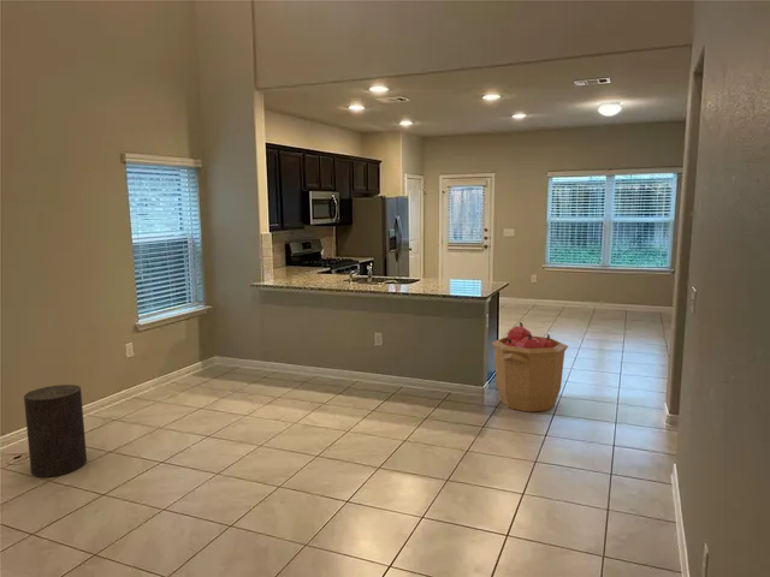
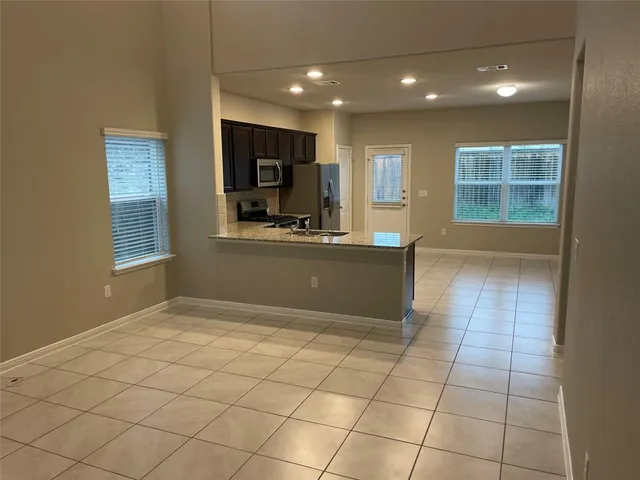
- trash can (528, 364)
- stool (55, 429)
